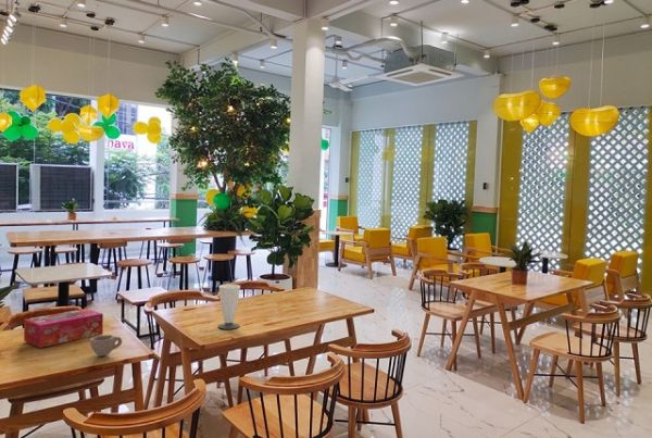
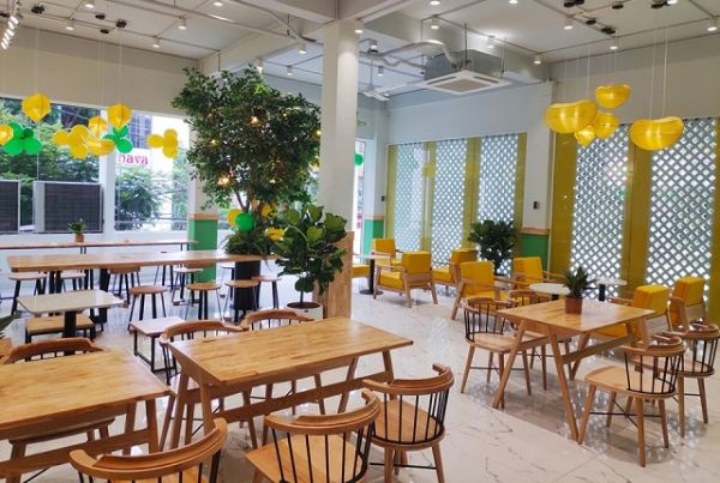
- cup (228, 305)
- cup (105, 345)
- tissue box (64, 326)
